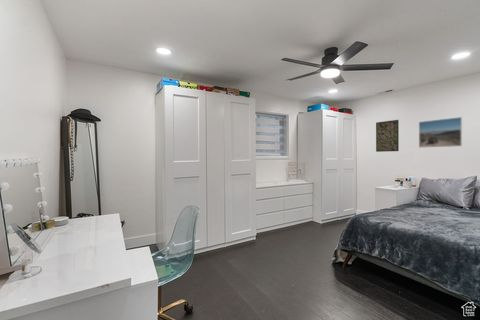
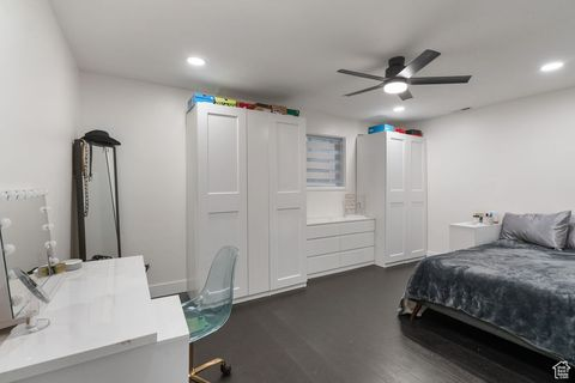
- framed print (439, 133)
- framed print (386, 136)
